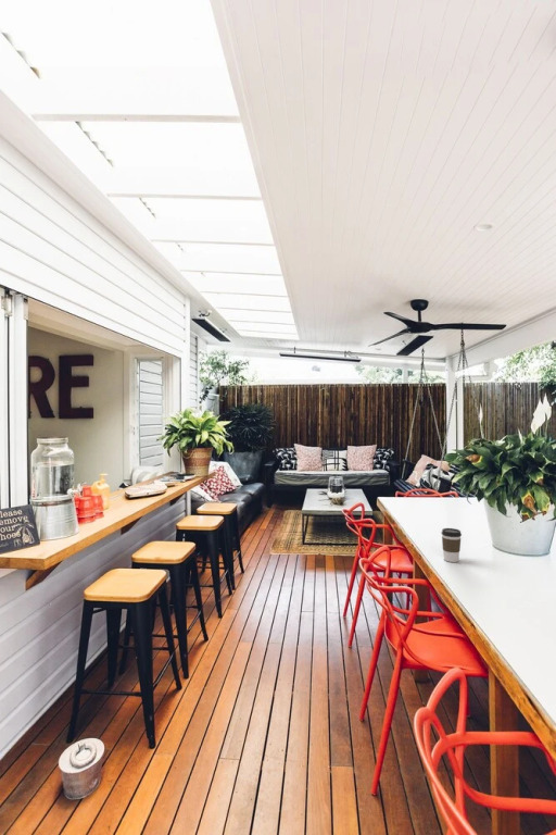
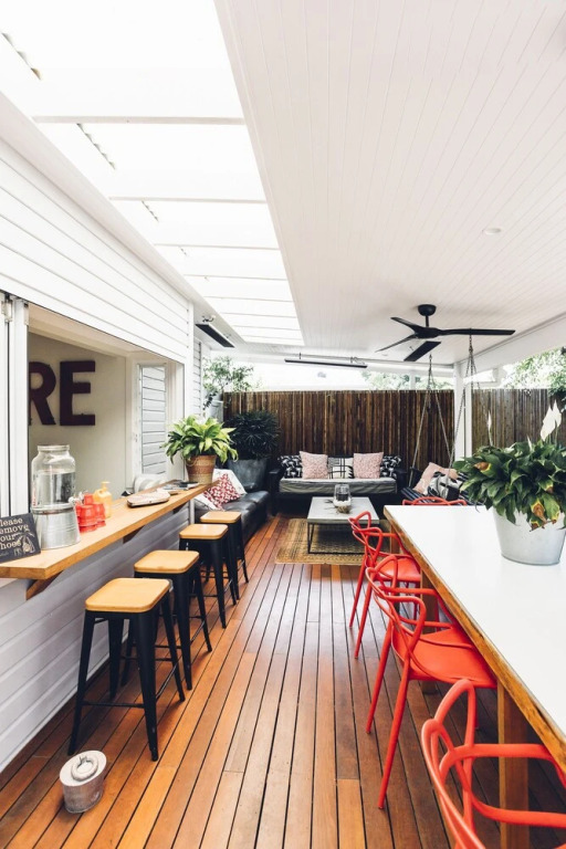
- coffee cup (451, 545)
